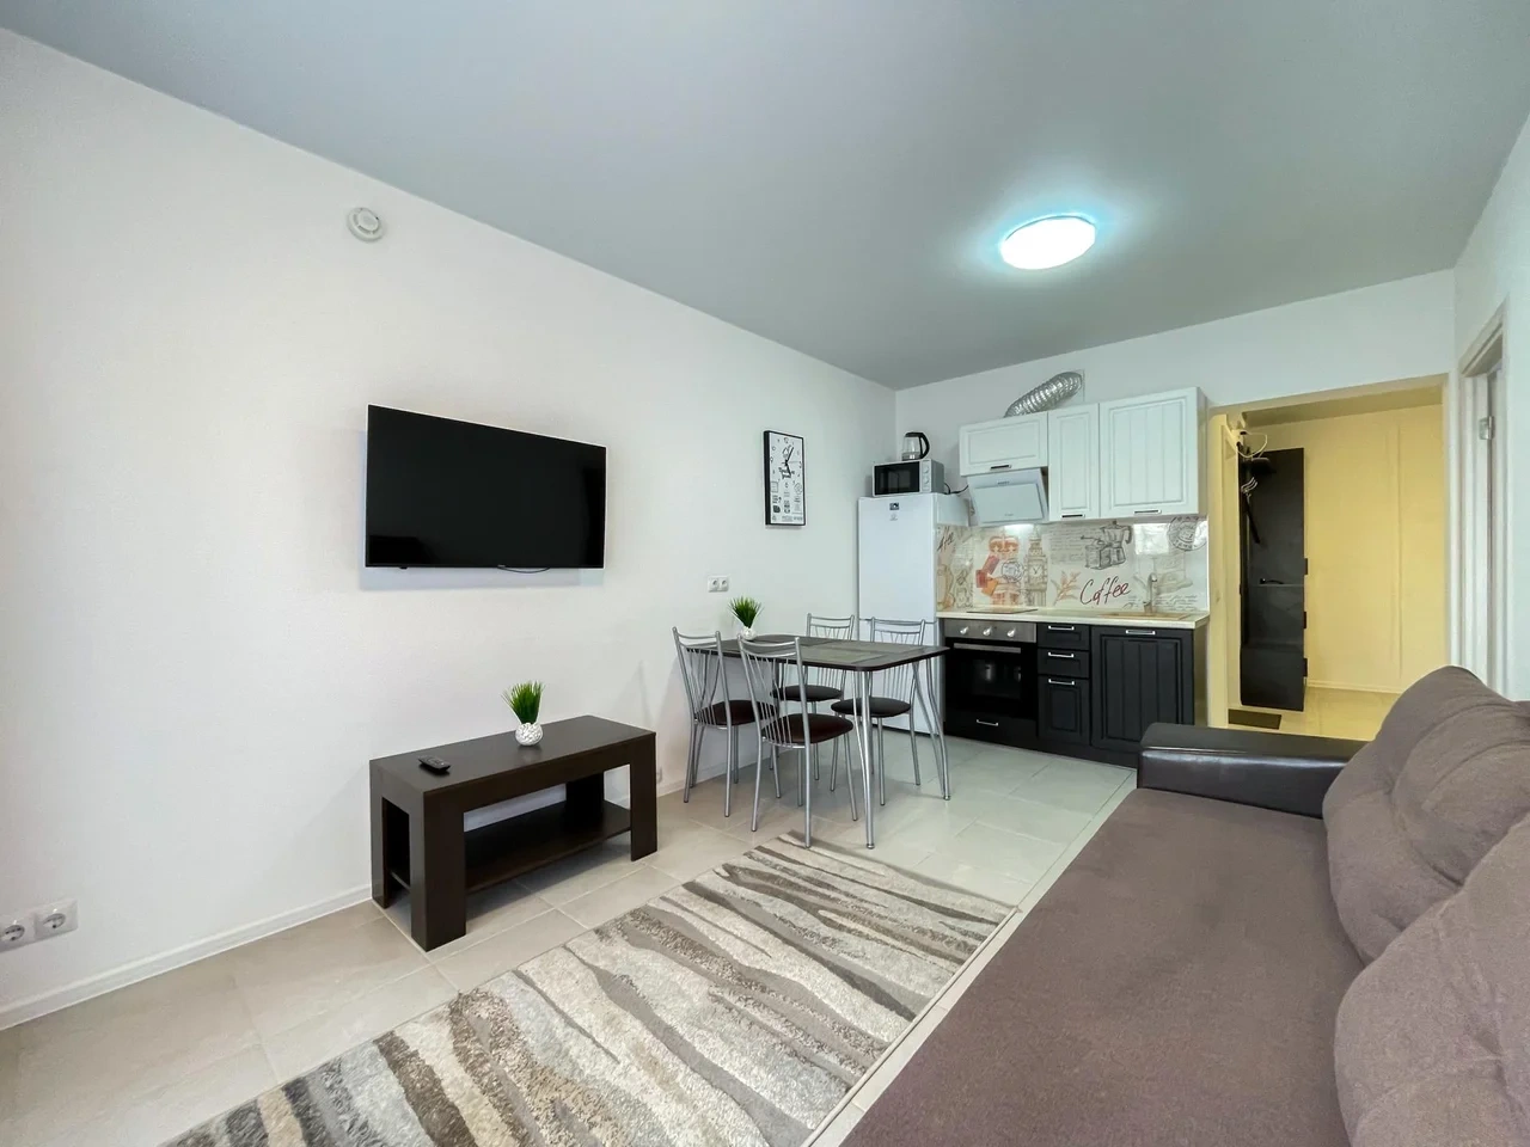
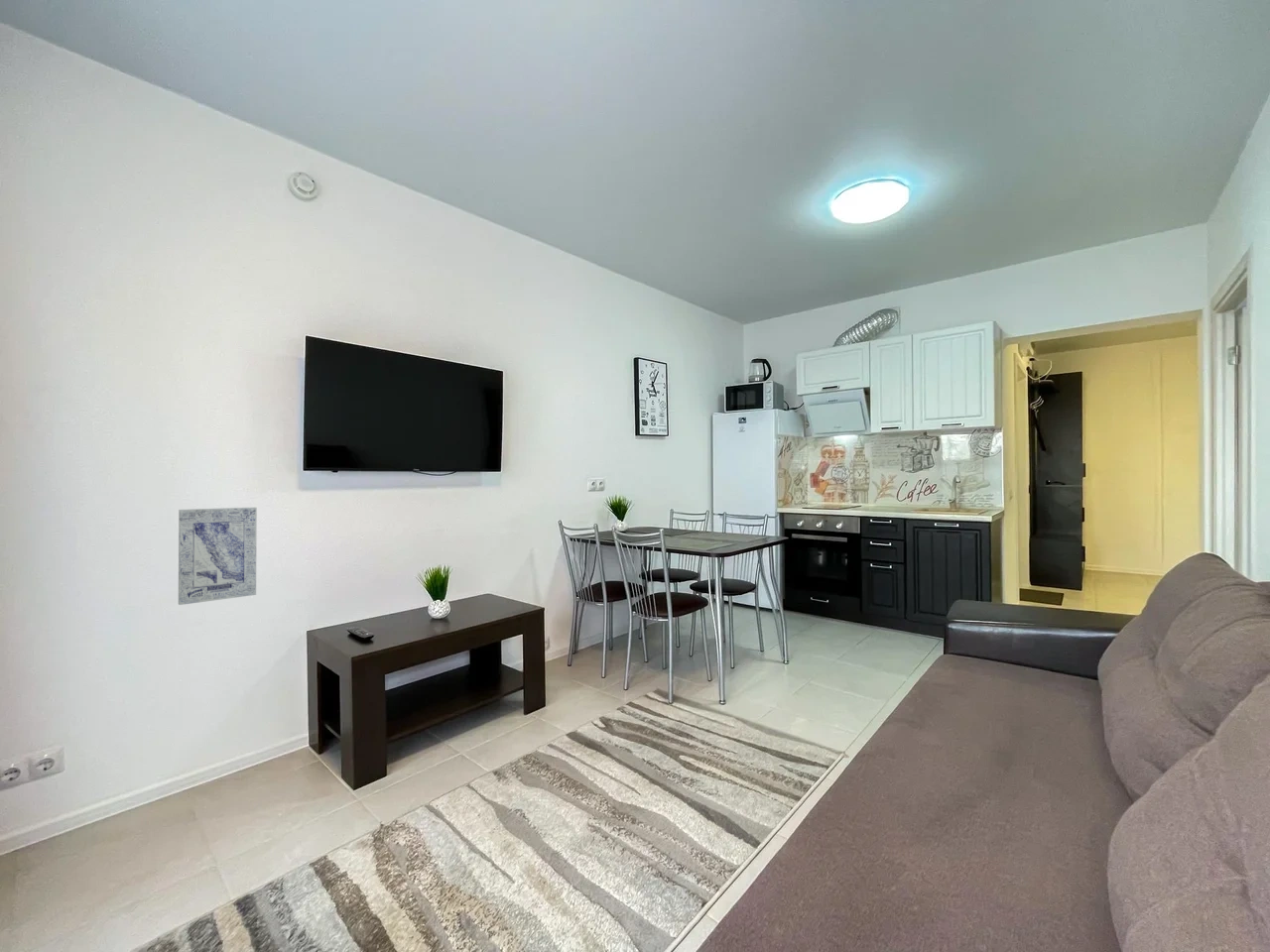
+ wall art (218, 553)
